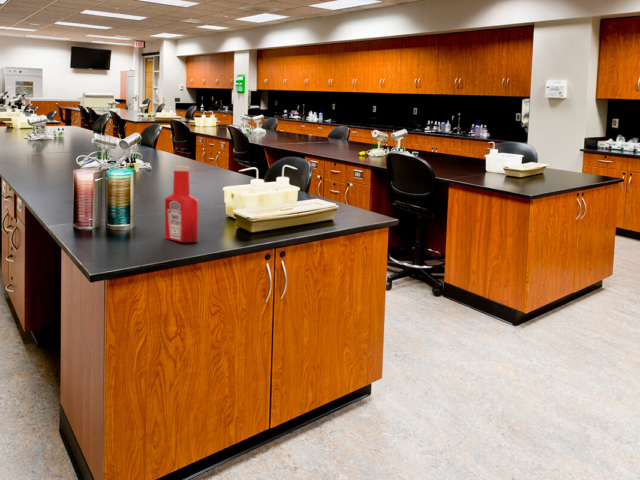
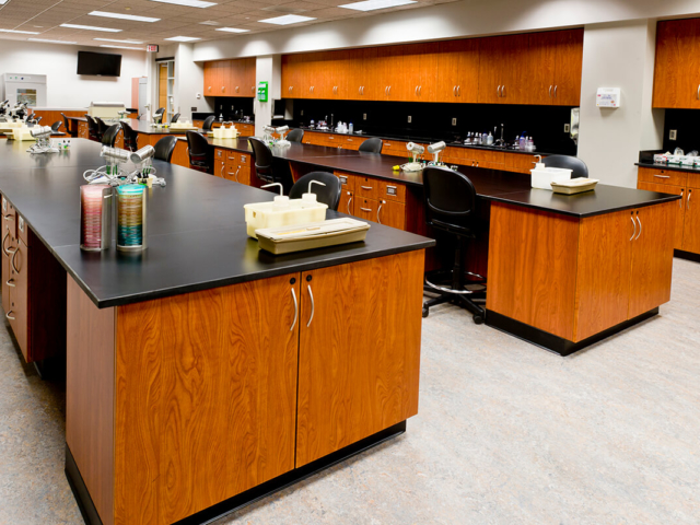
- soap bottle (181, 203)
